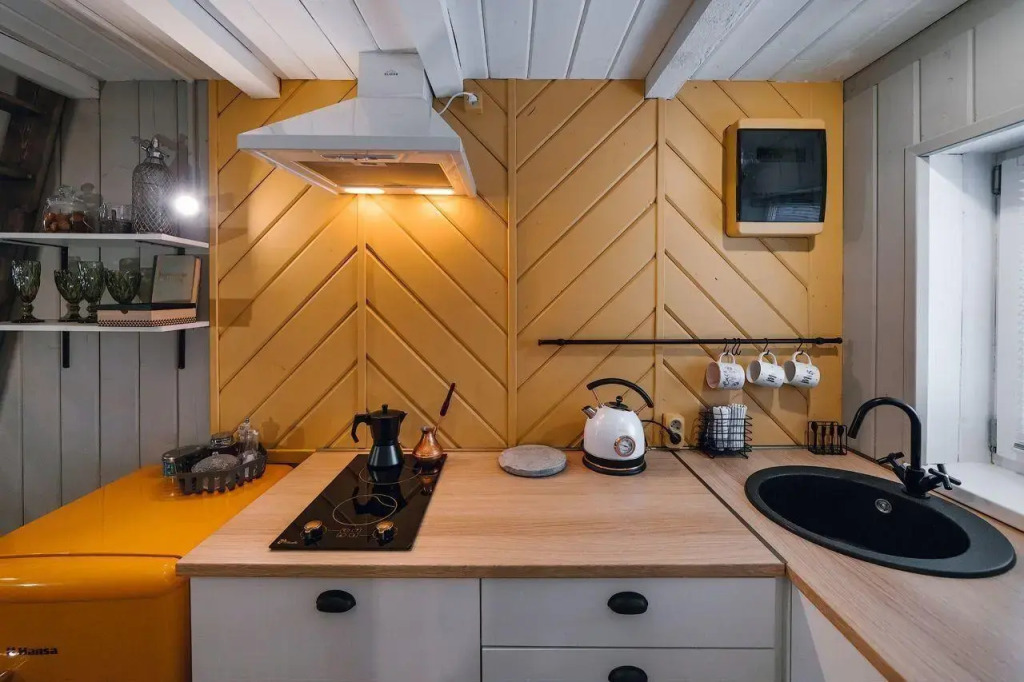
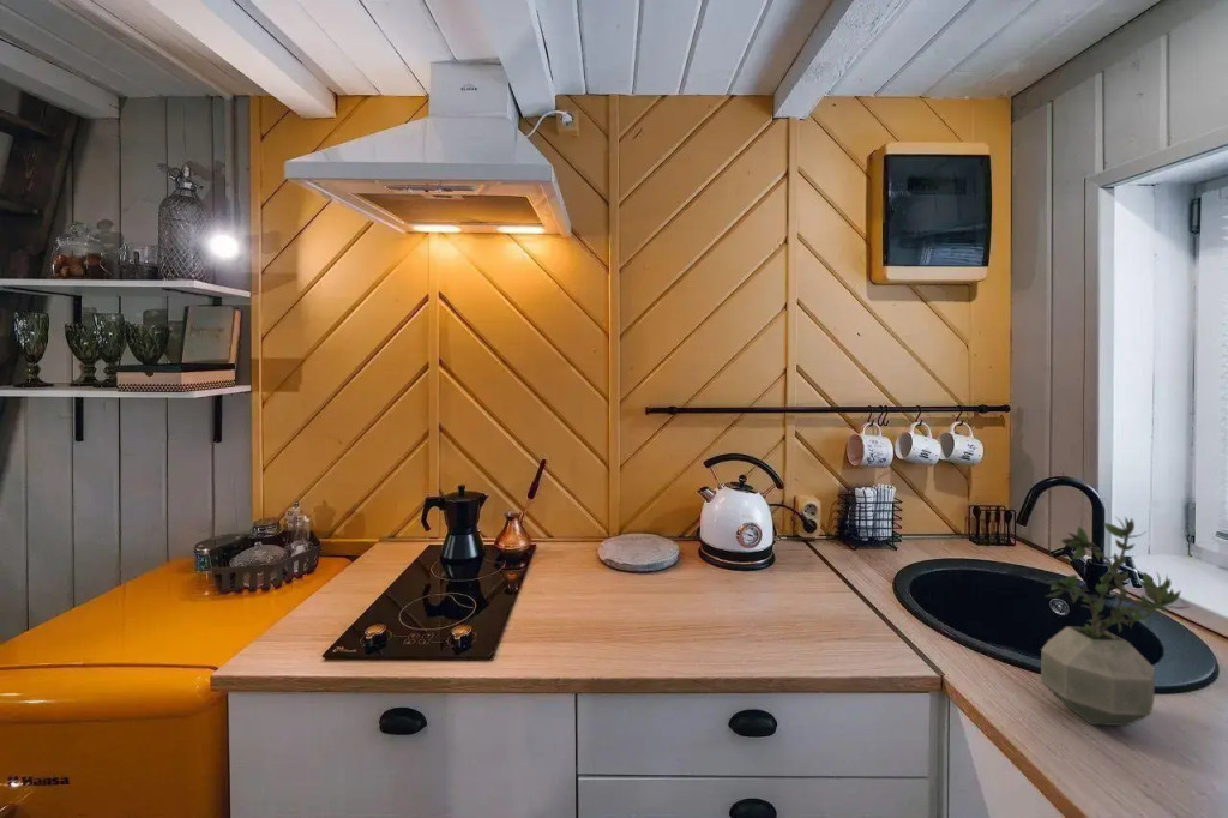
+ potted plant (1110, 616)
